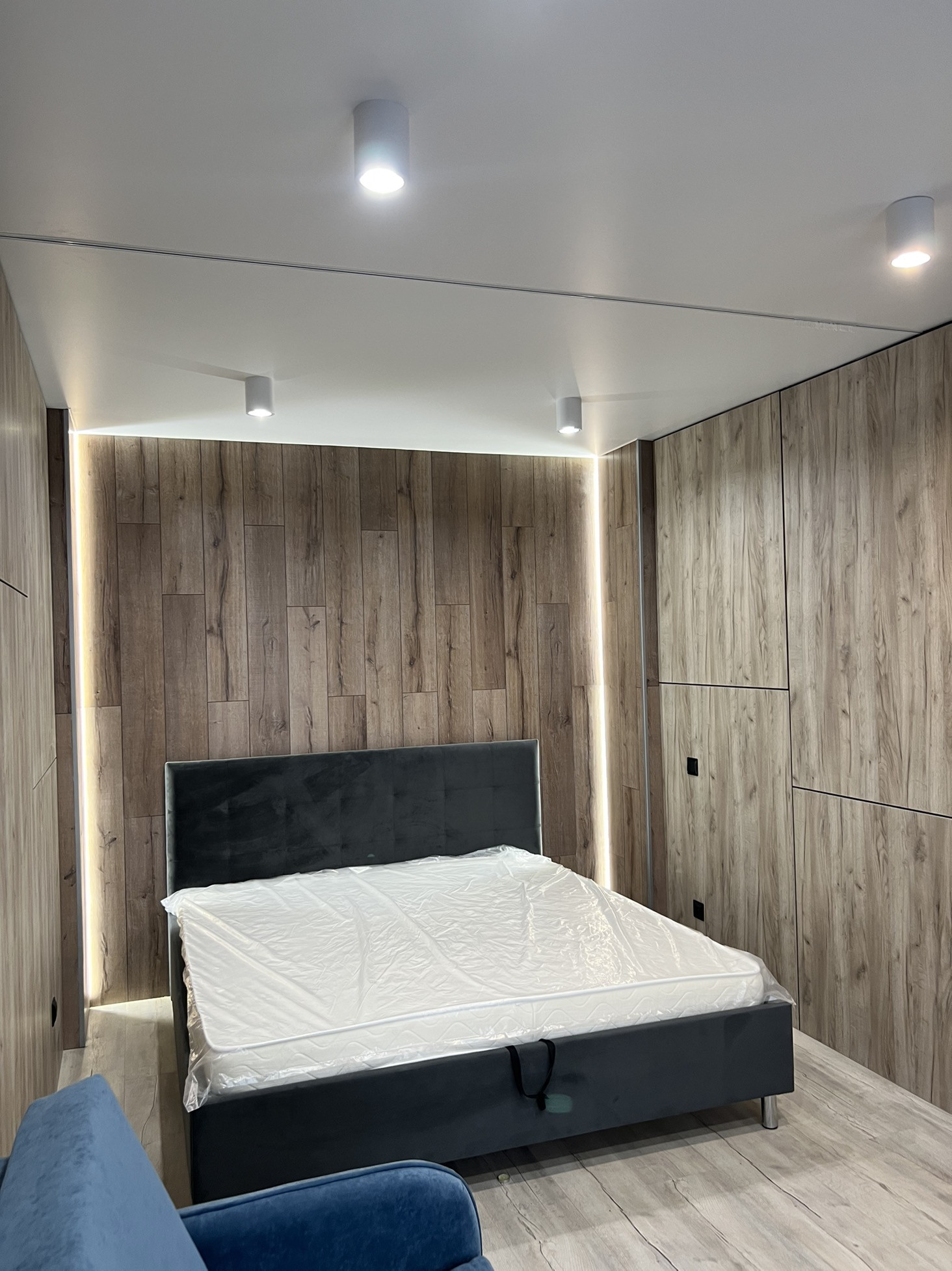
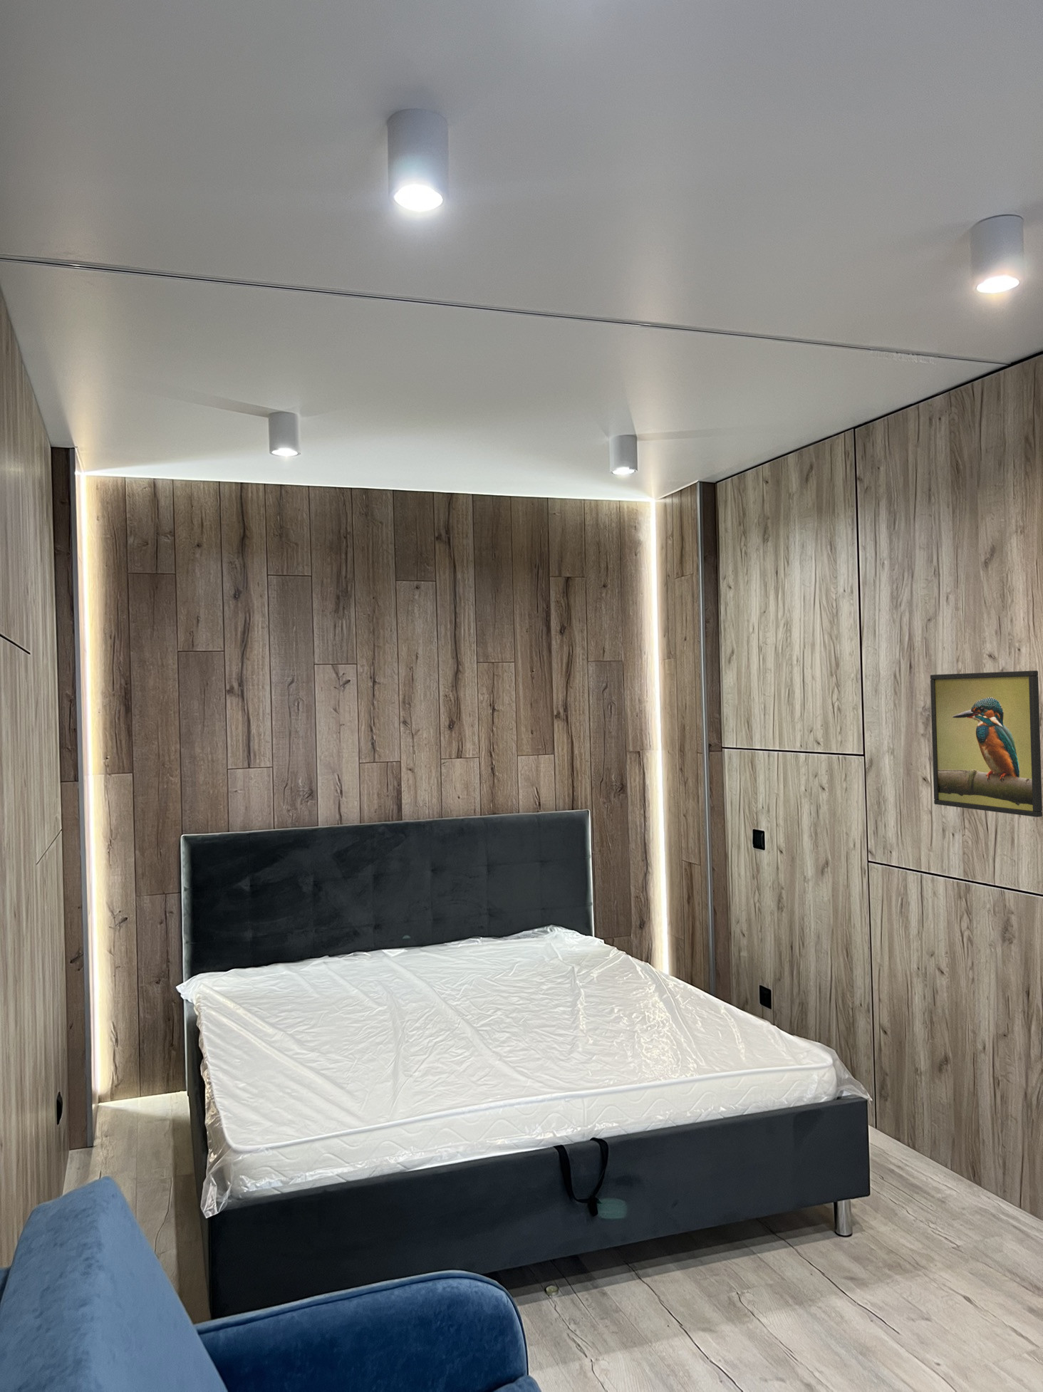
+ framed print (983, 740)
